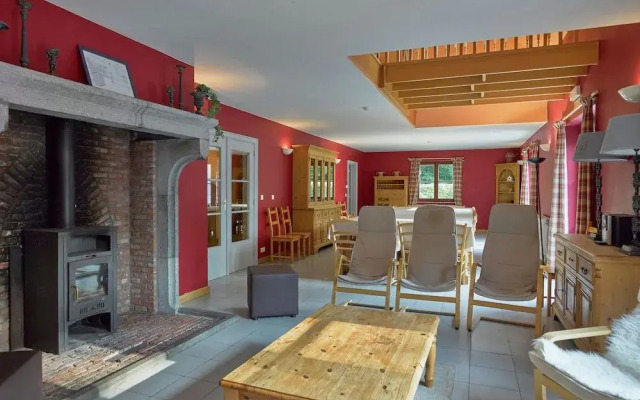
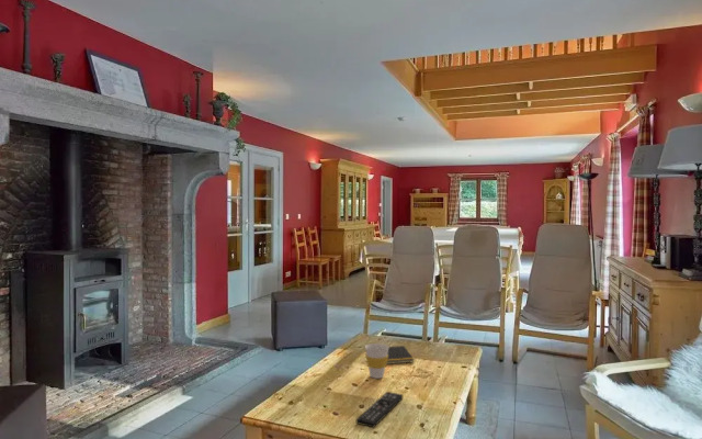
+ notepad (389, 354)
+ remote control (381, 407)
+ cup (376, 361)
